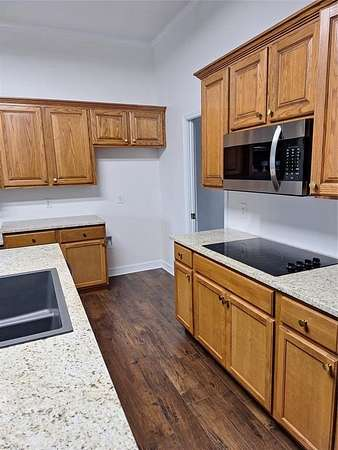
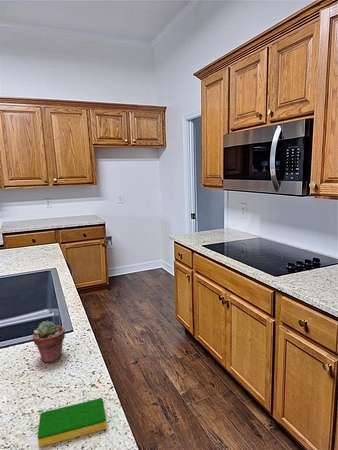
+ dish sponge (73, 420)
+ potted succulent (49, 339)
